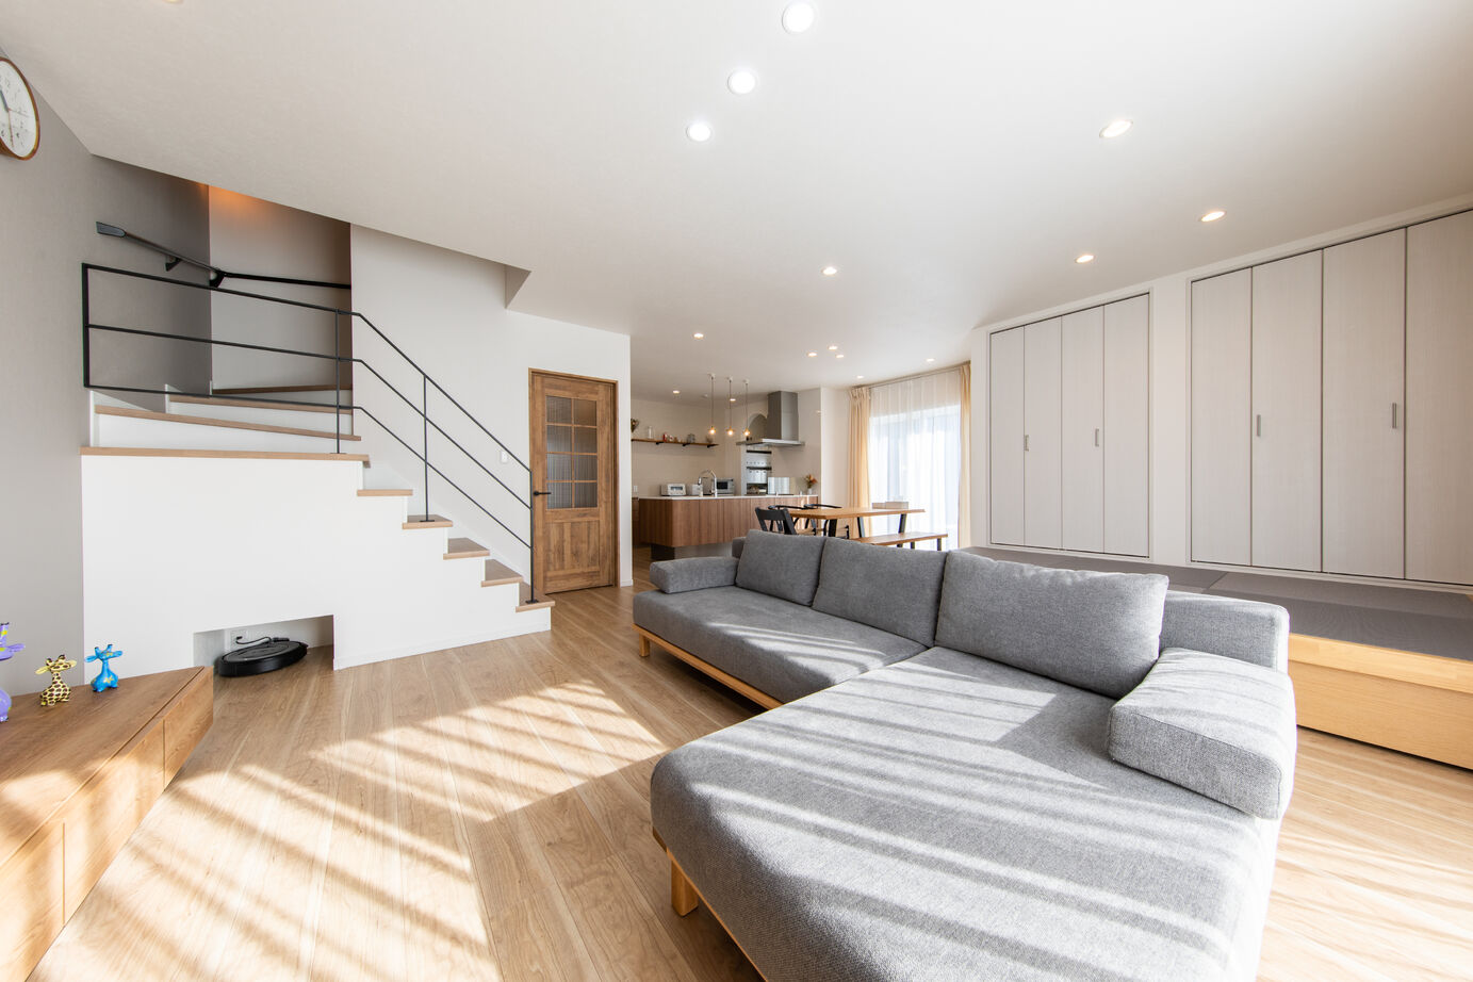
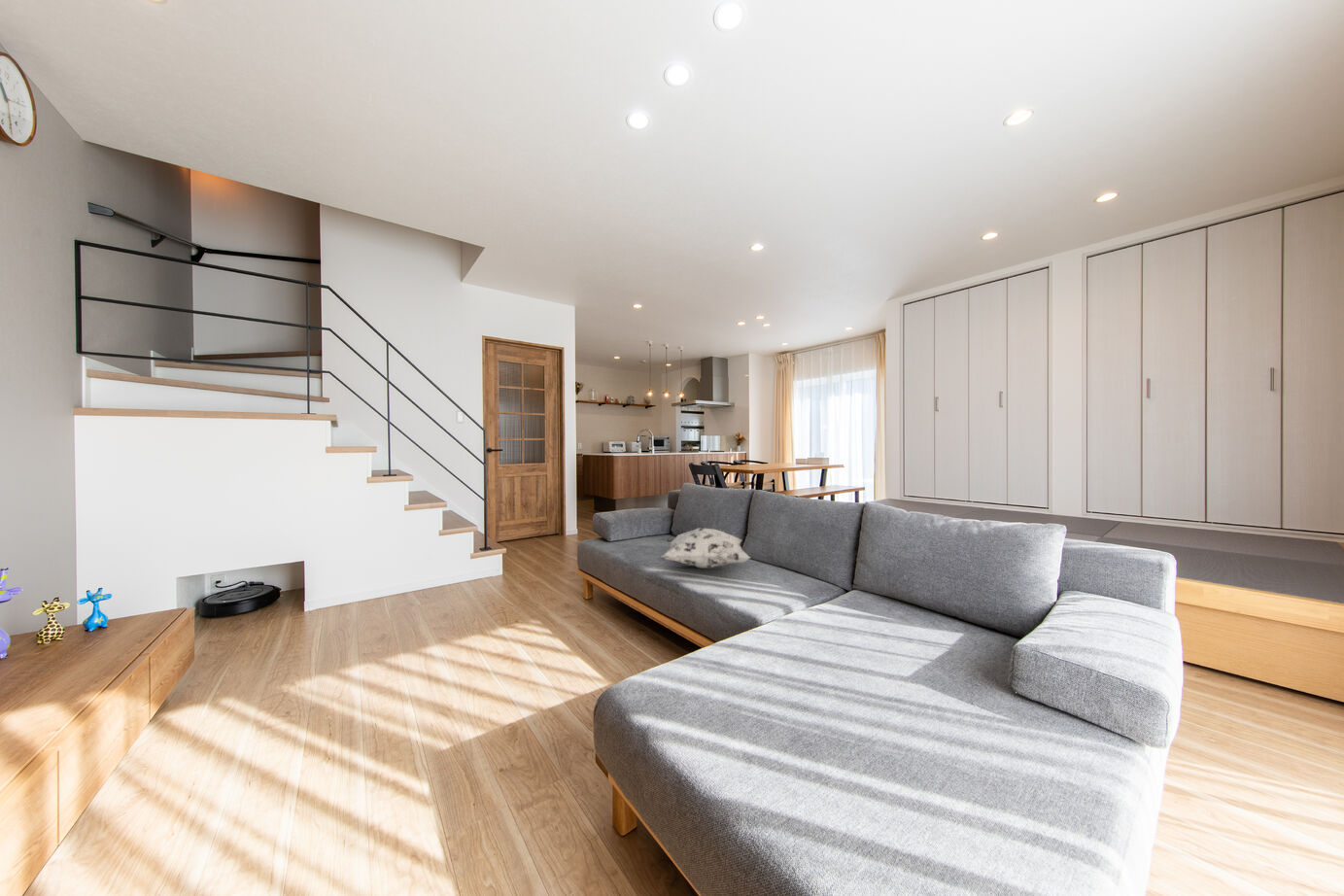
+ decorative pillow (705, 547)
